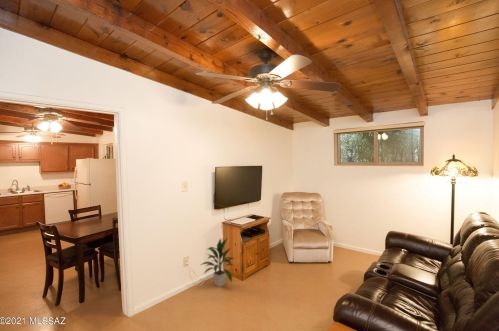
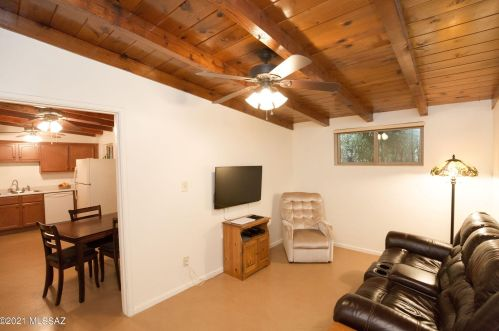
- indoor plant (219, 262)
